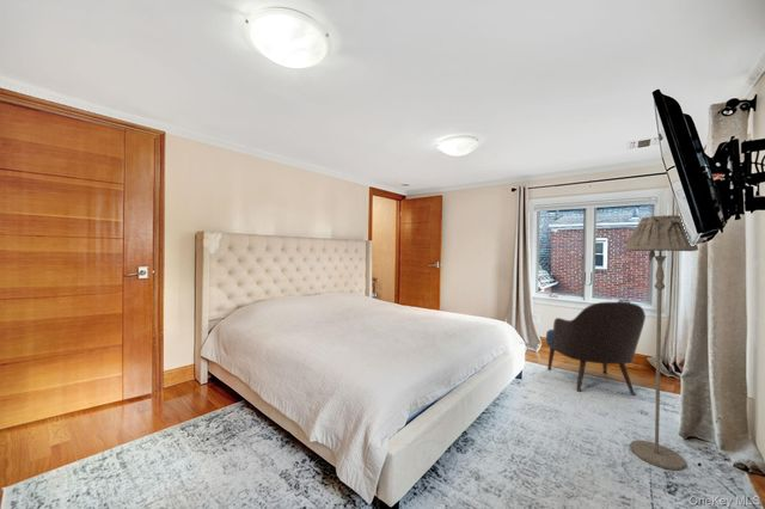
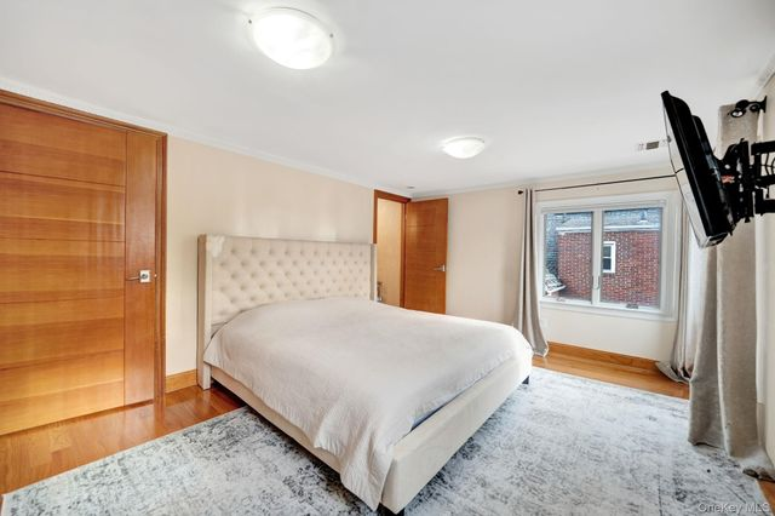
- floor lamp (657, 336)
- armchair (594, 339)
